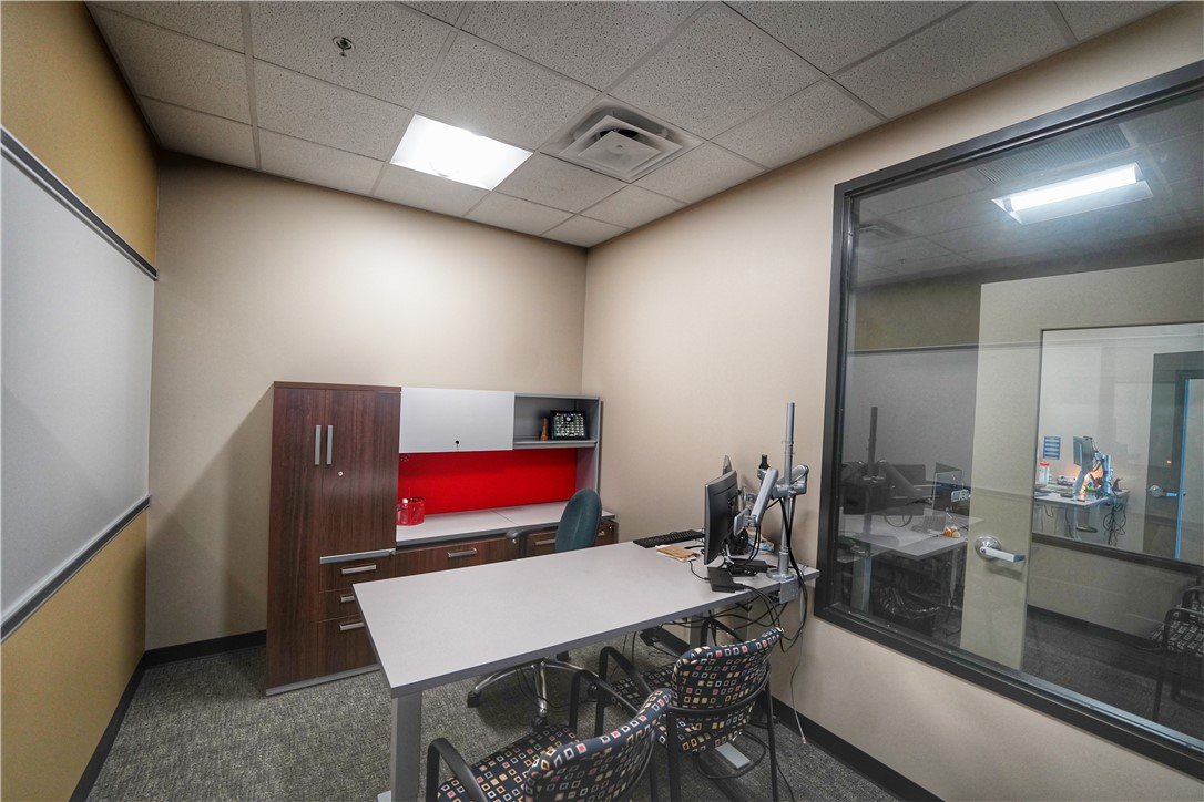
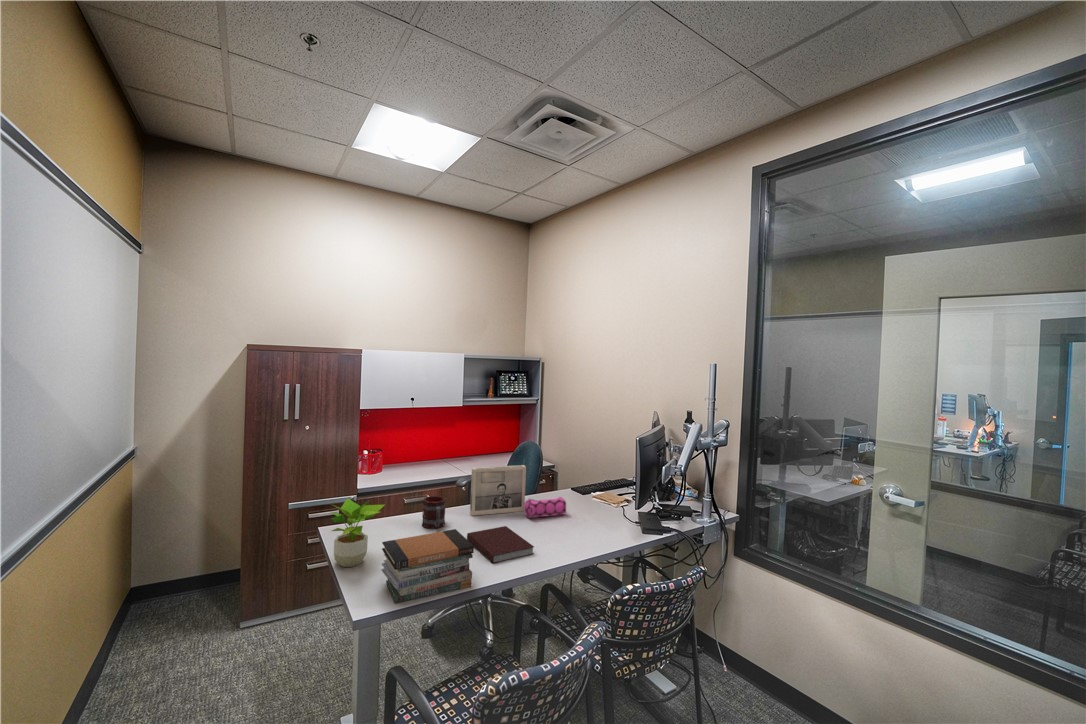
+ photo frame (498, 489)
+ mug (435, 513)
+ book stack (427, 564)
+ pencil case (545, 506)
+ potted plant (357, 528)
+ notebook (499, 543)
